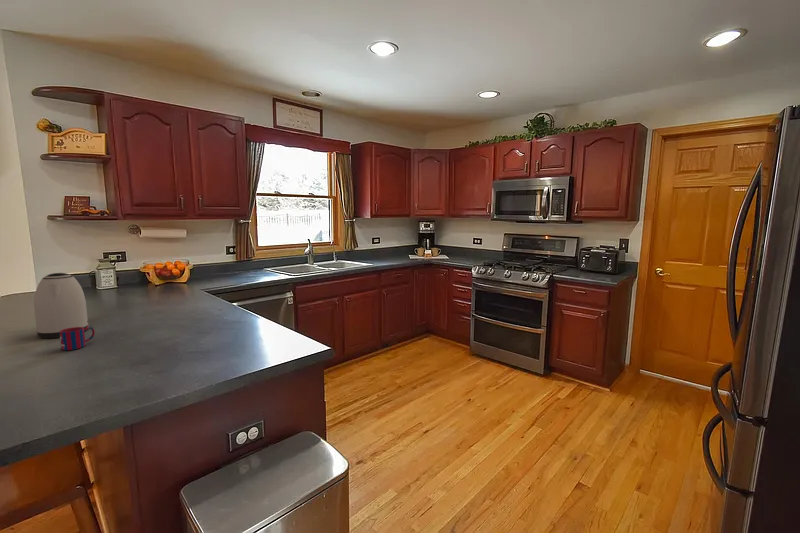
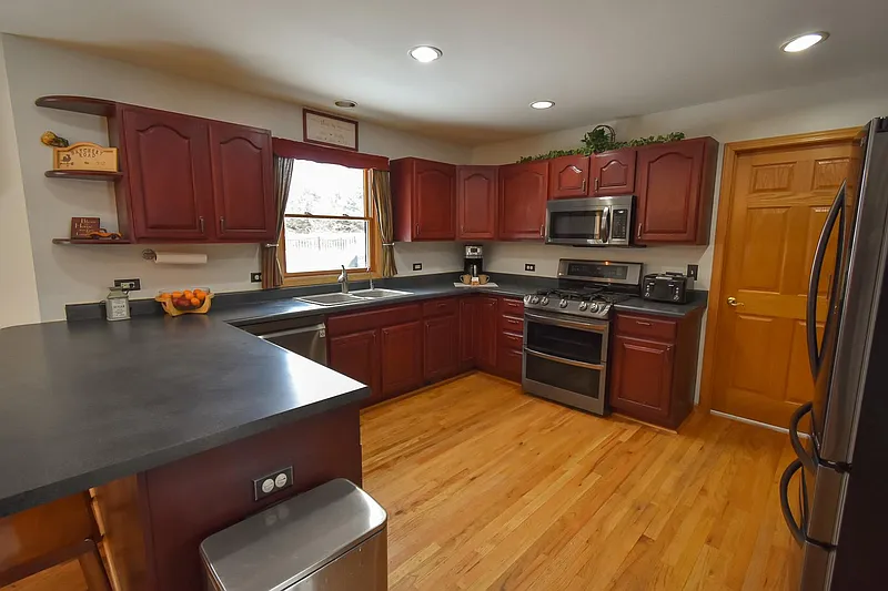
- kettle (62, 301)
- mug (78, 337)
